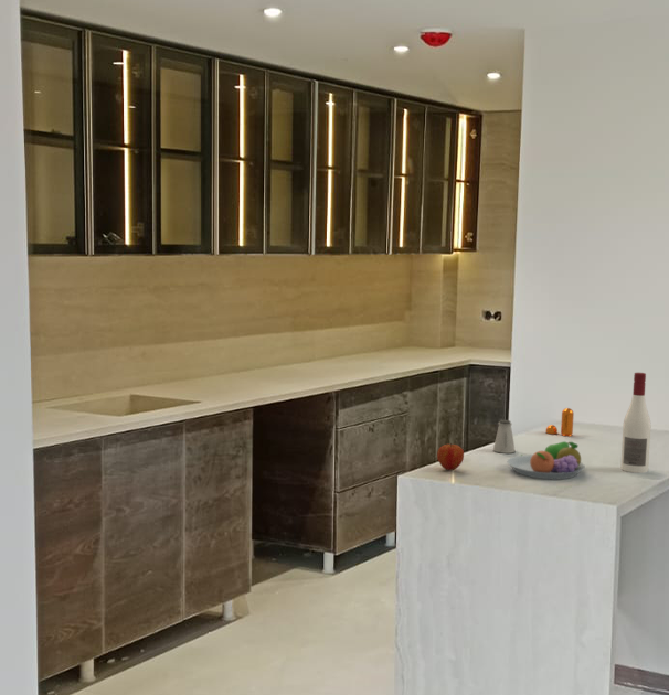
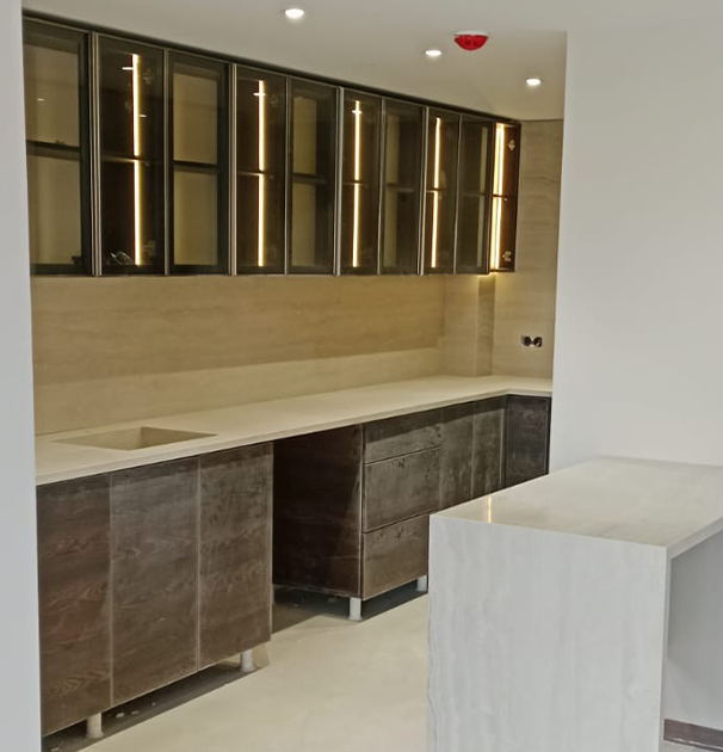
- saltshaker (505, 436)
- pepper shaker (562, 420)
- fruit bowl (549, 456)
- apple (449, 456)
- alcohol (637, 421)
